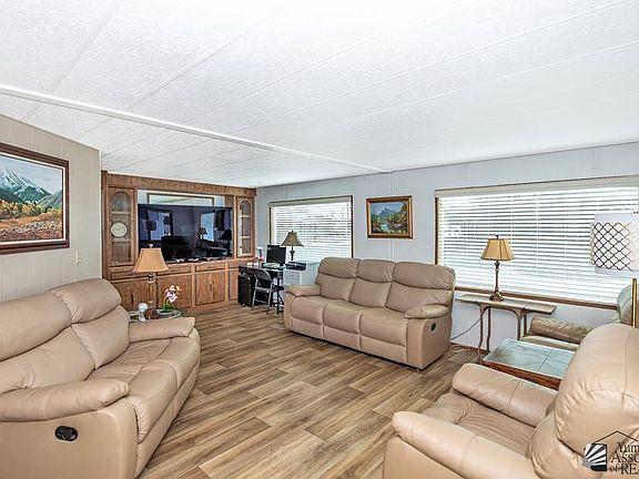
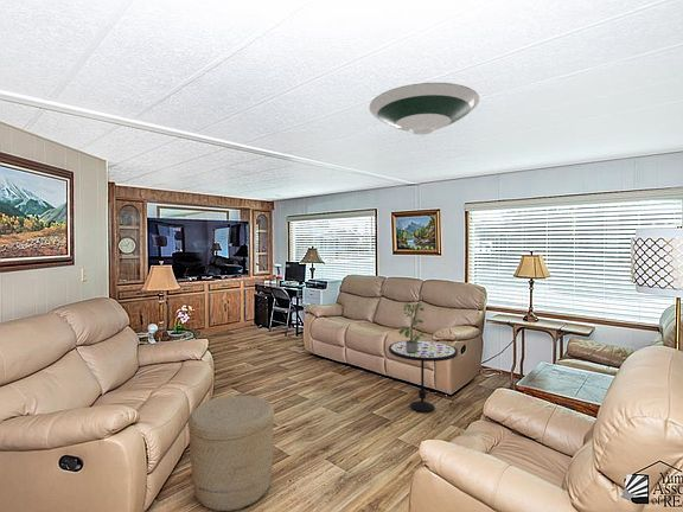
+ basket (232, 448)
+ side table (422, 377)
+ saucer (422, 119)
+ potted plant (411, 327)
